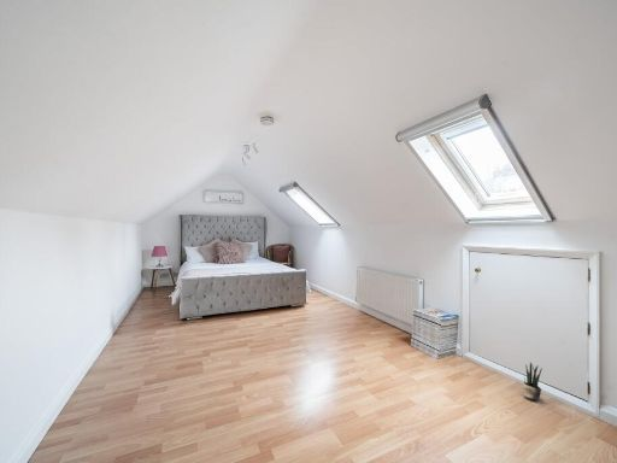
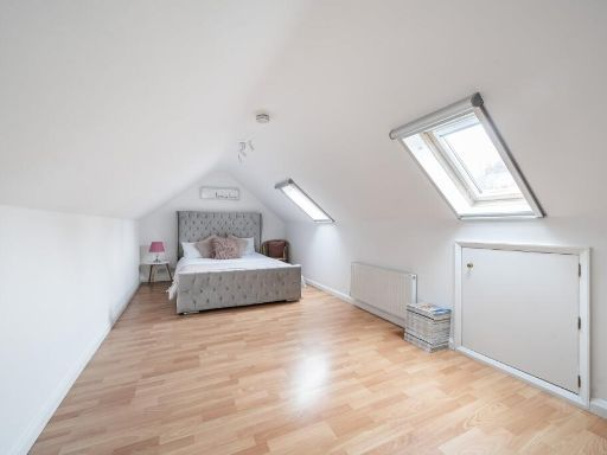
- potted plant (533, 380)
